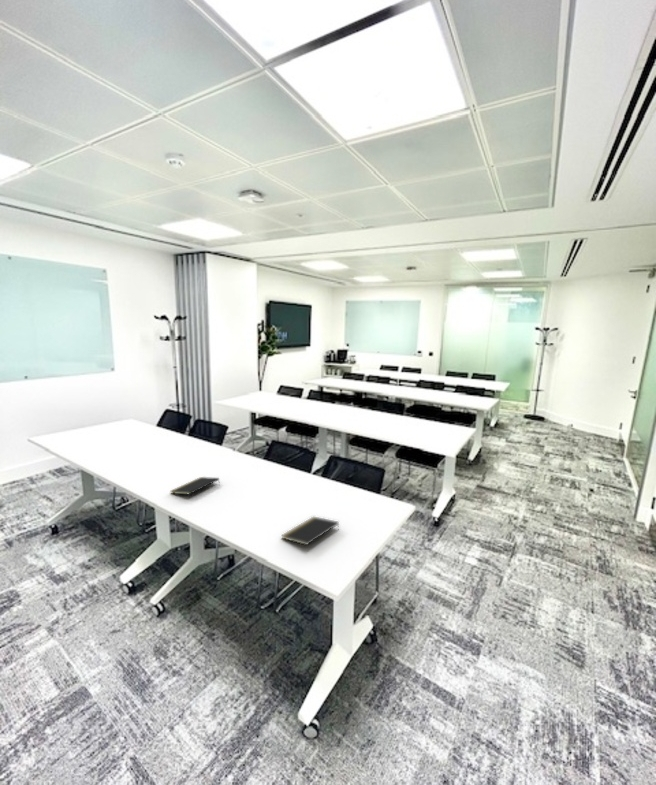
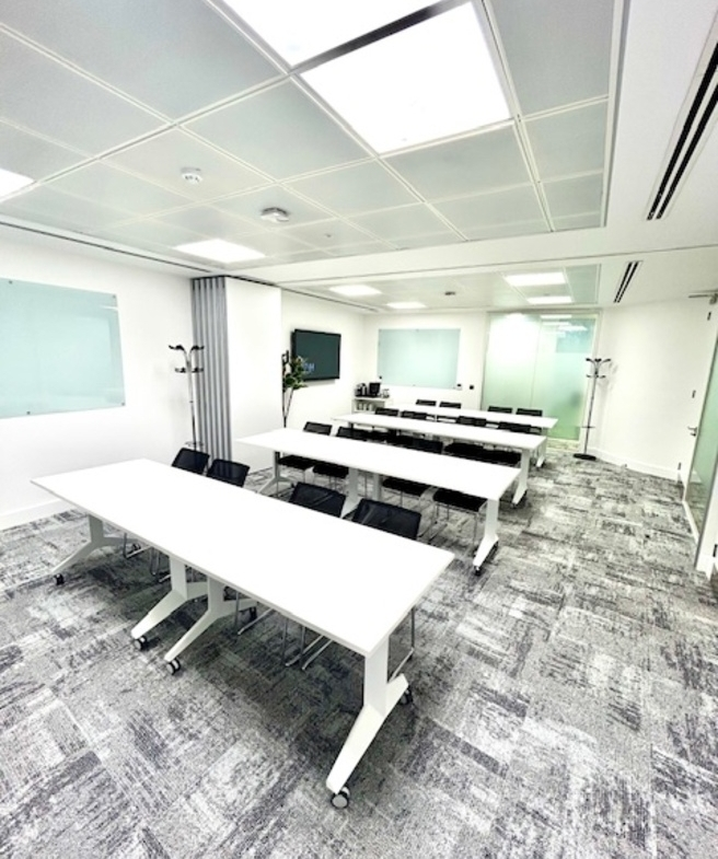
- notepad (195, 485)
- notepad (310, 529)
